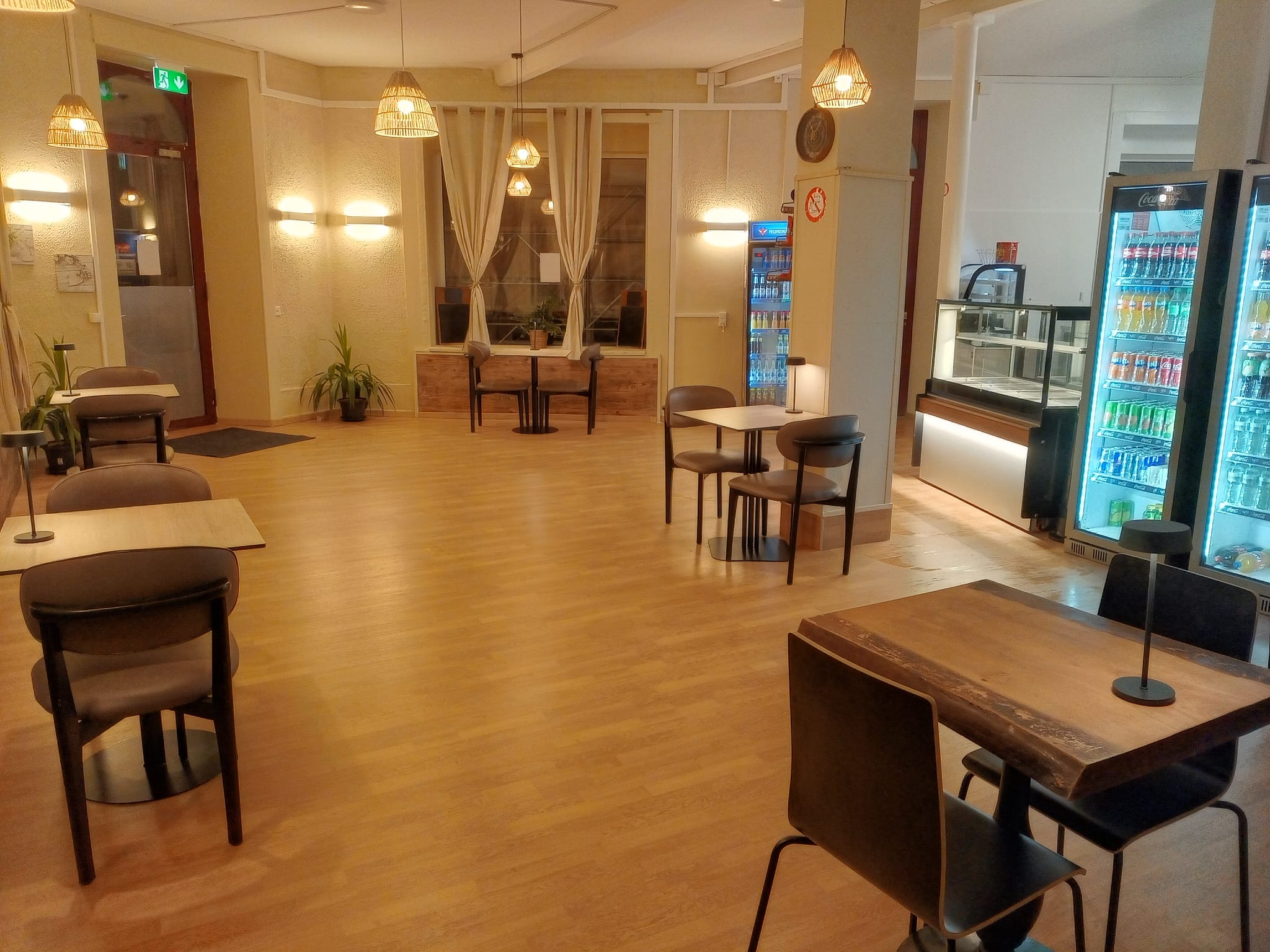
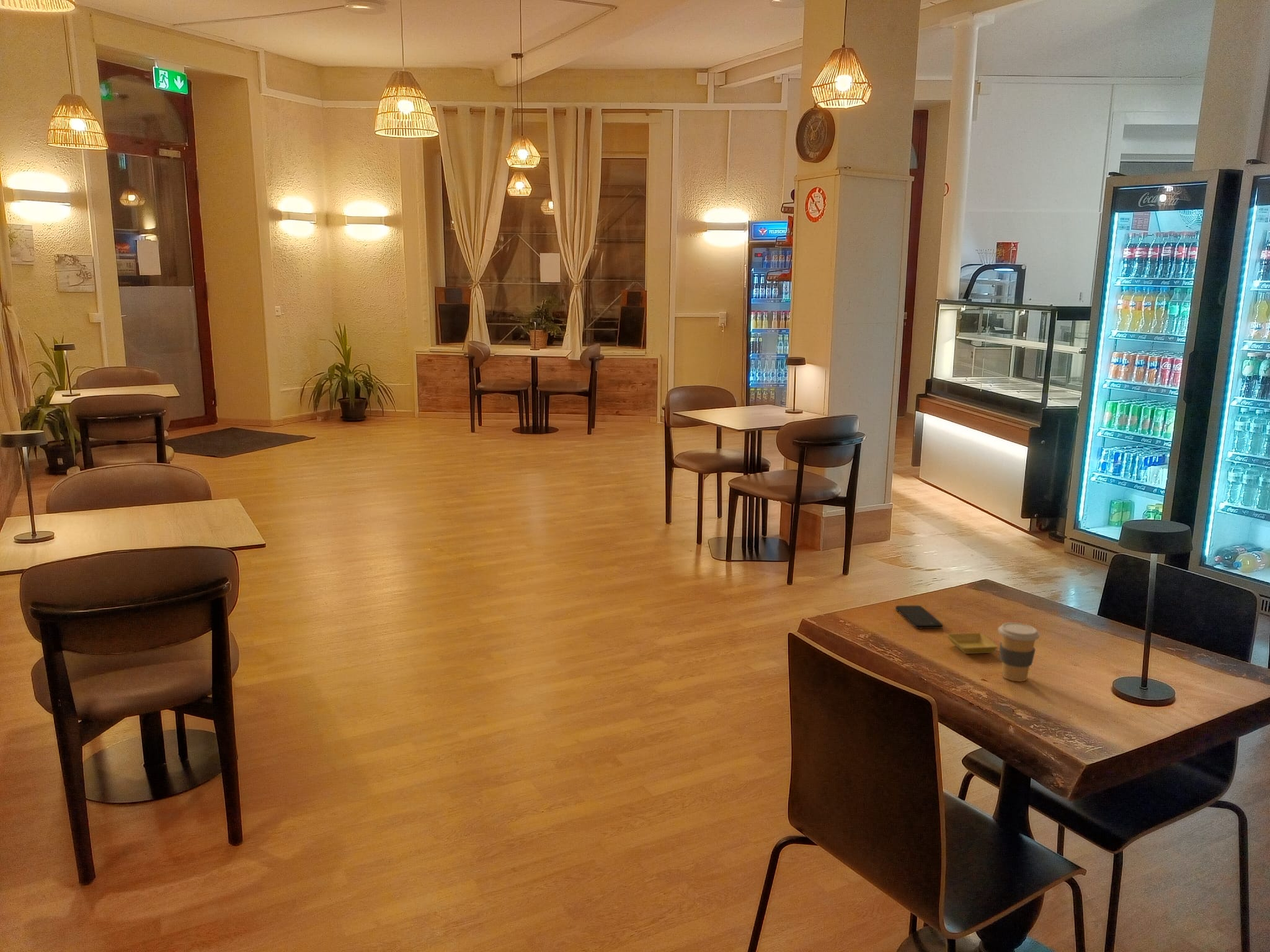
+ coffee cup (1016, 652)
+ saucer (972, 644)
+ smartphone (918, 616)
